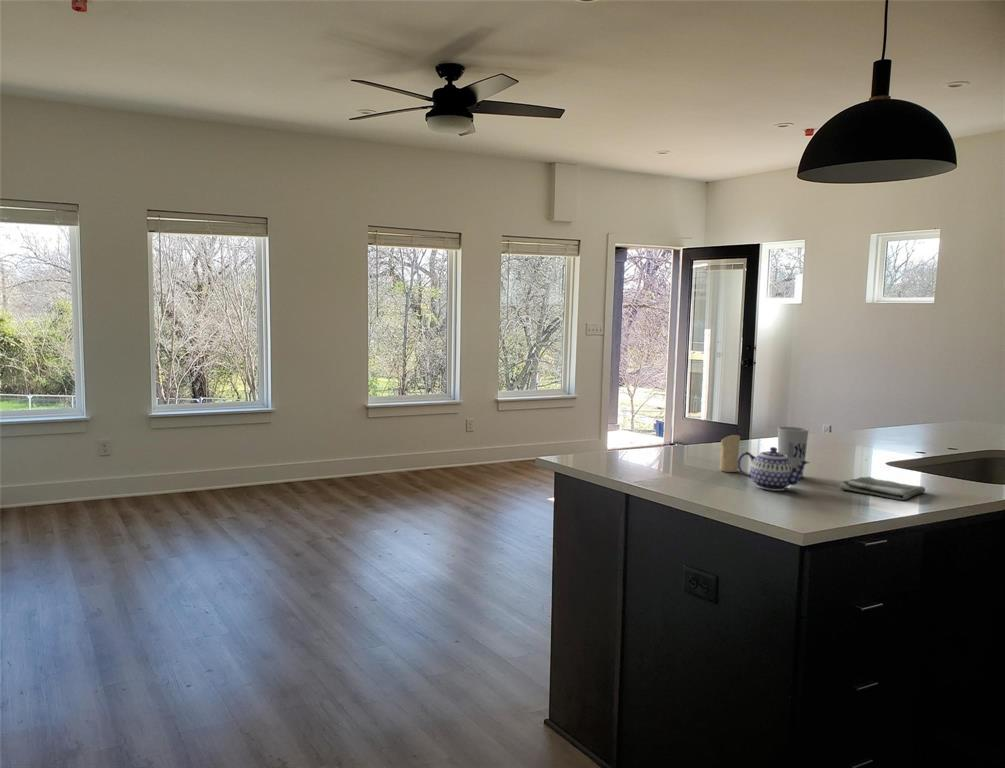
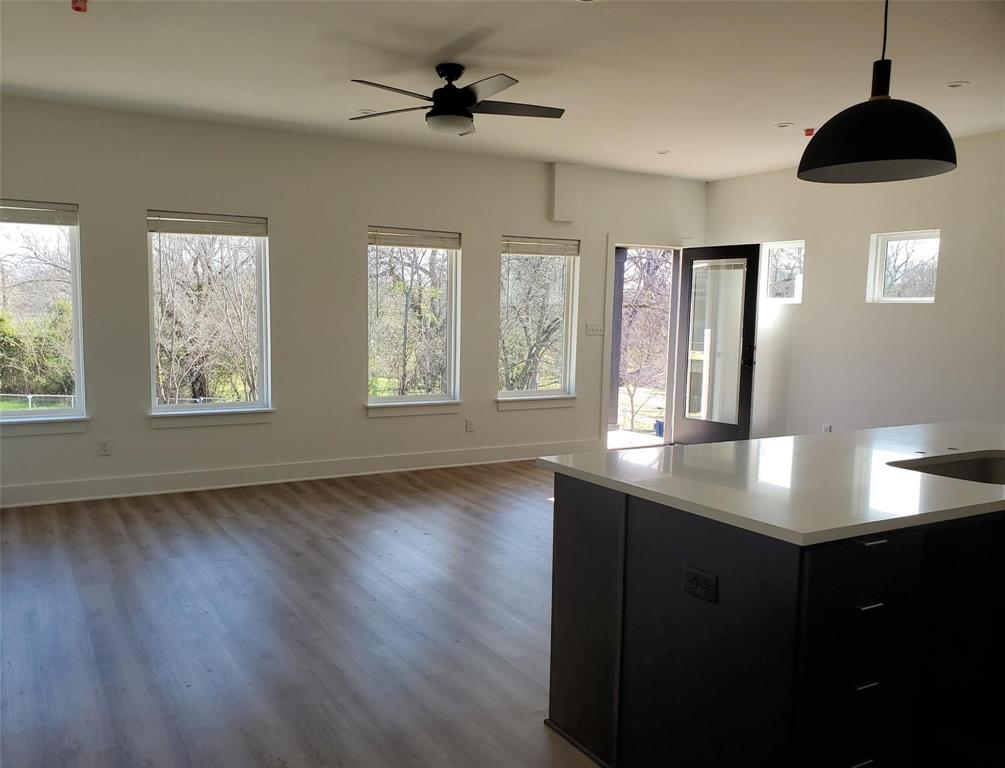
- candle (729, 452)
- cup (791, 452)
- dish towel (881, 486)
- teapot (772, 467)
